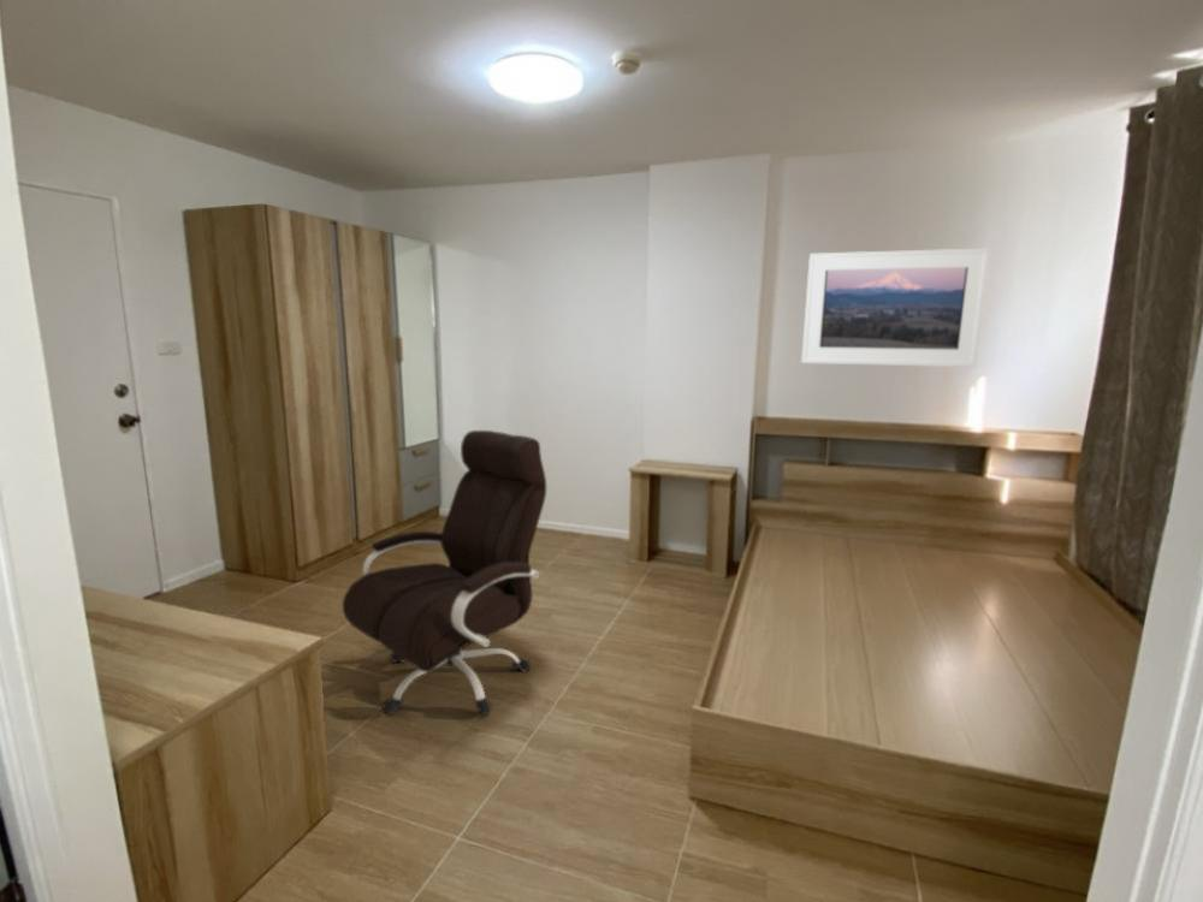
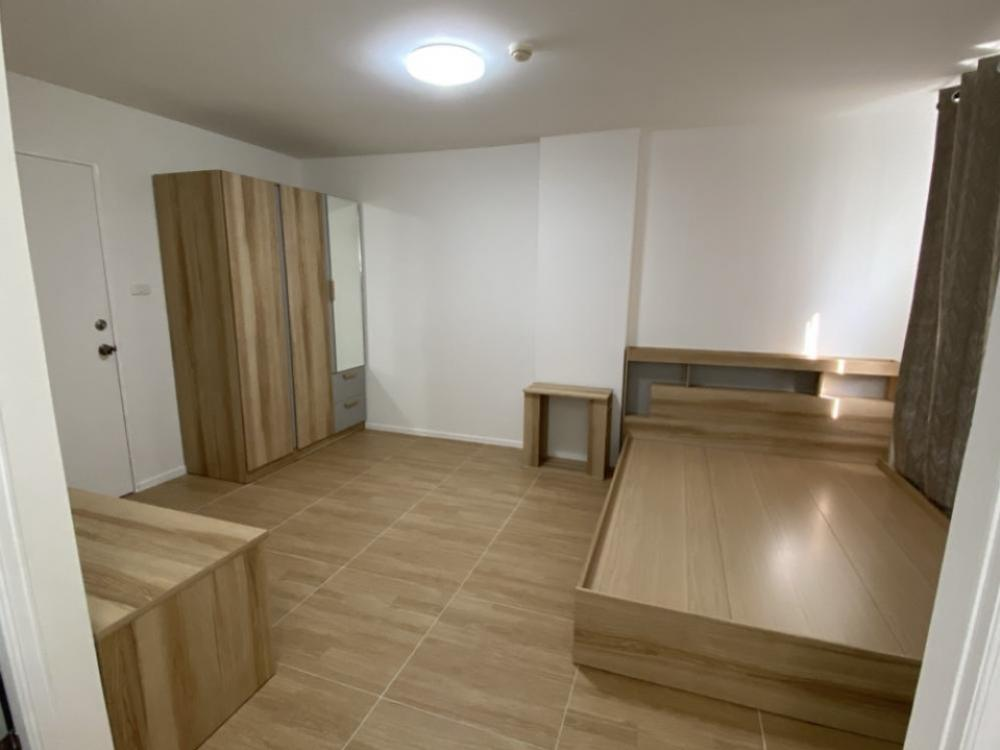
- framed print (890, 308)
- office chair (444, 564)
